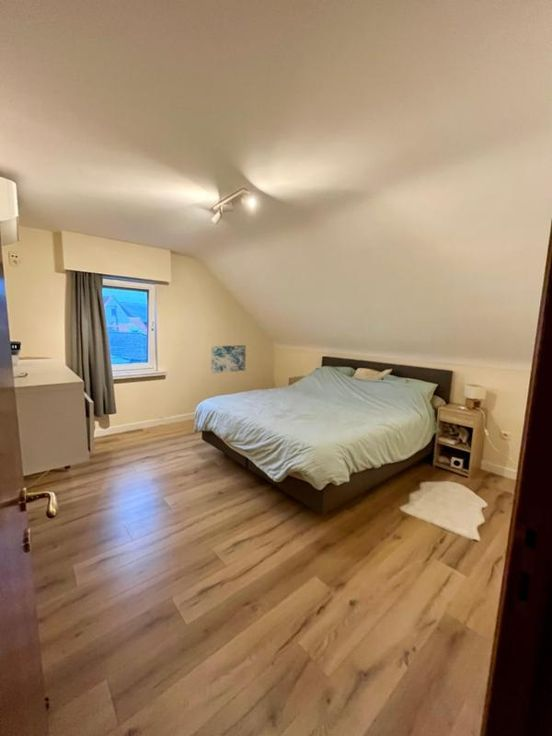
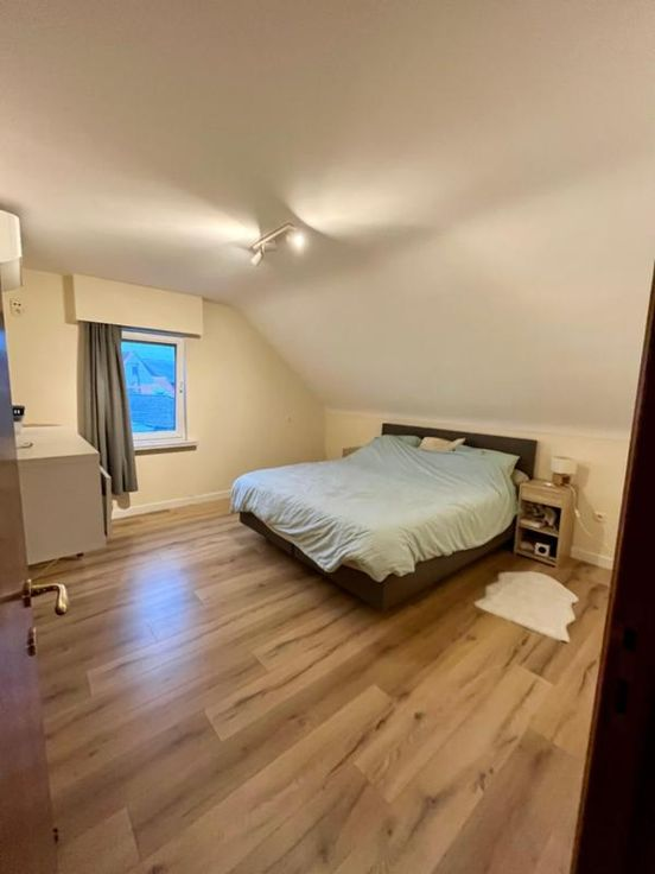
- wall art (229, 358)
